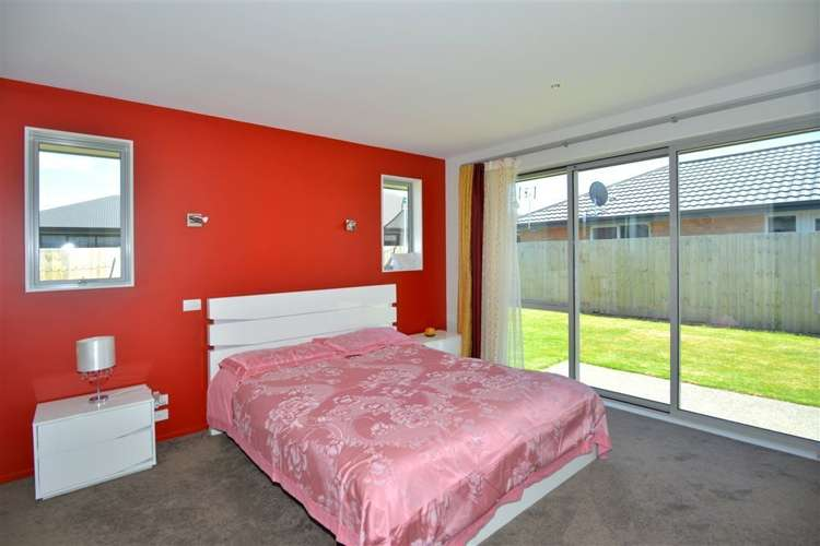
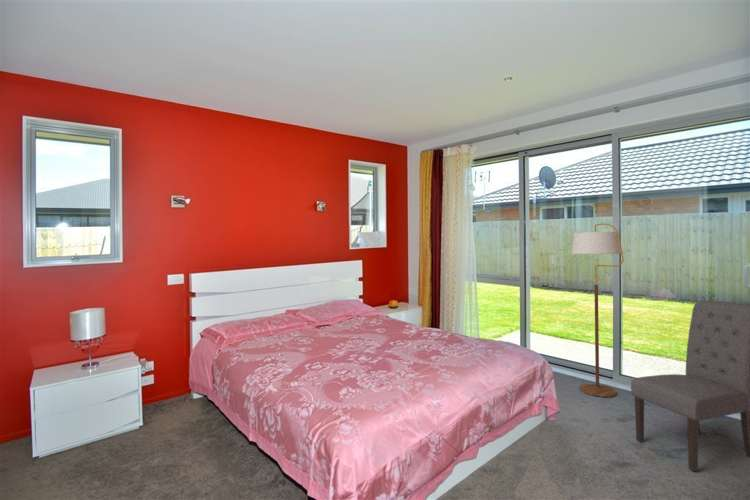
+ chair (698, 376)
+ floor lamp (597, 307)
